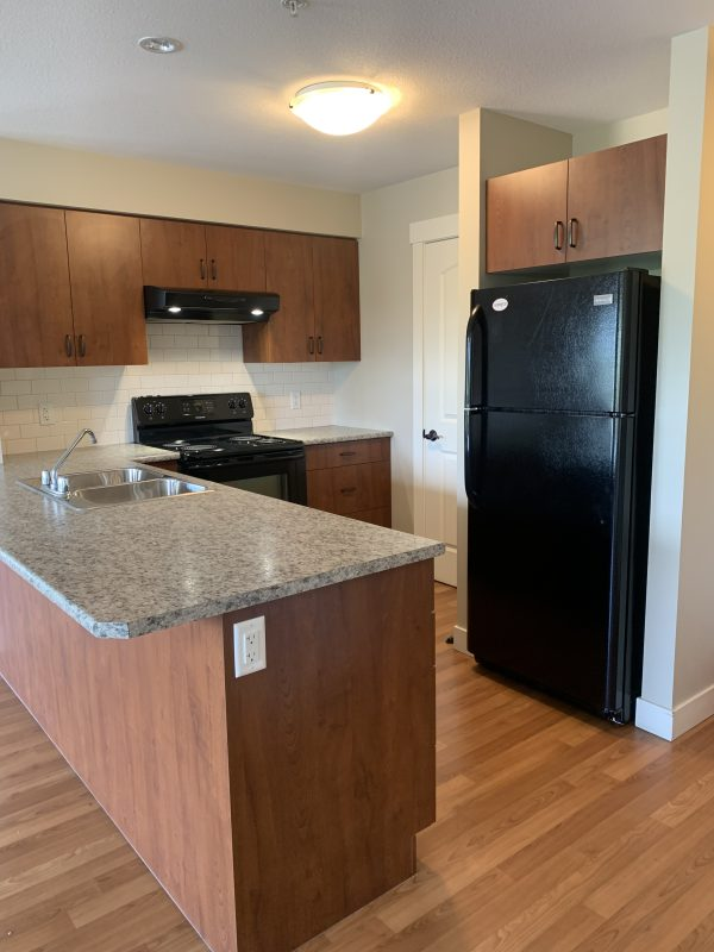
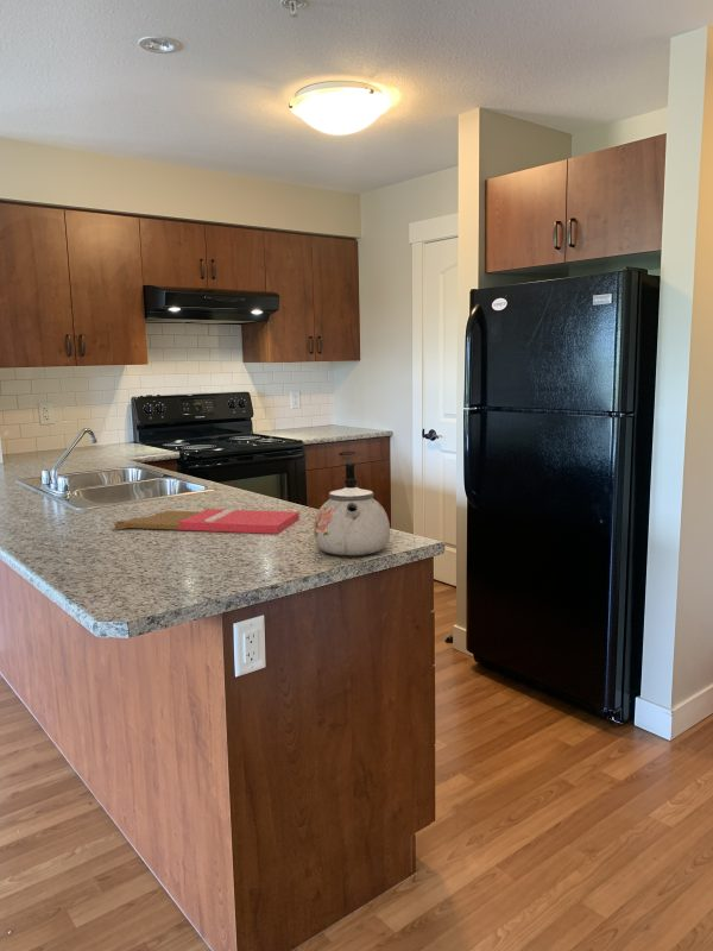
+ cutting board (207, 518)
+ kettle (351, 506)
